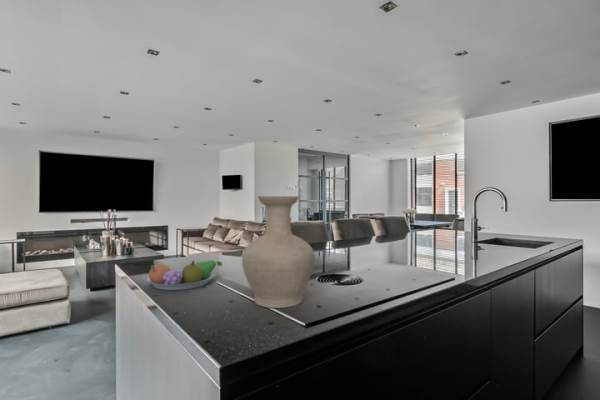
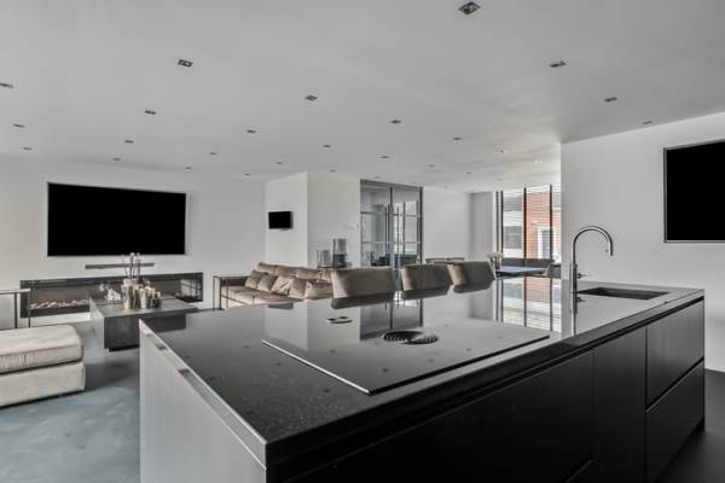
- vase (278, 248)
- fruit bowl (184, 270)
